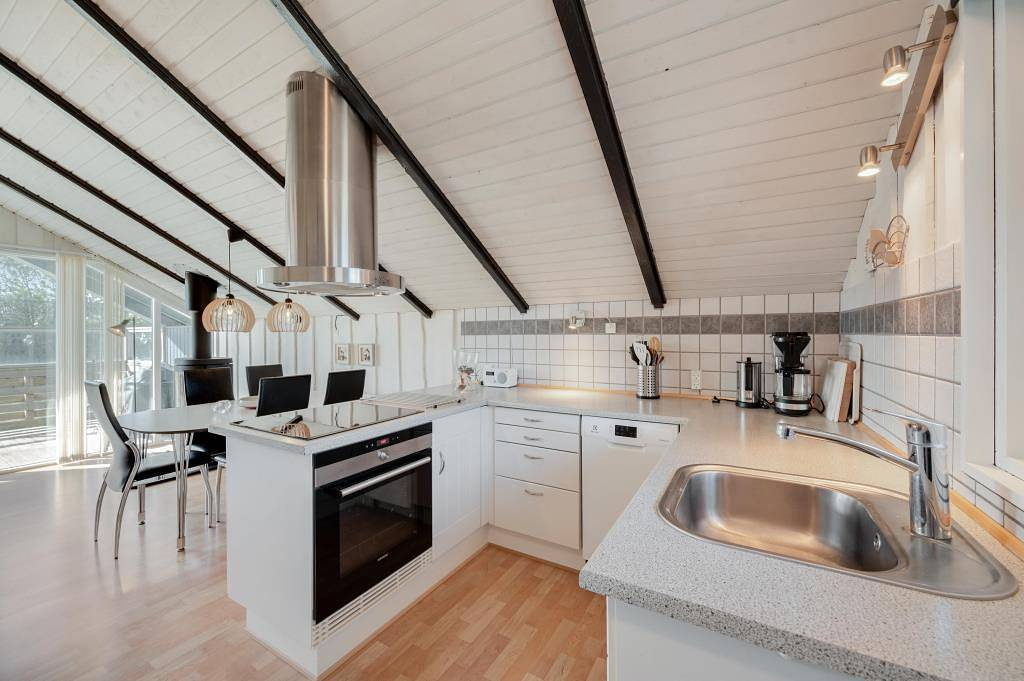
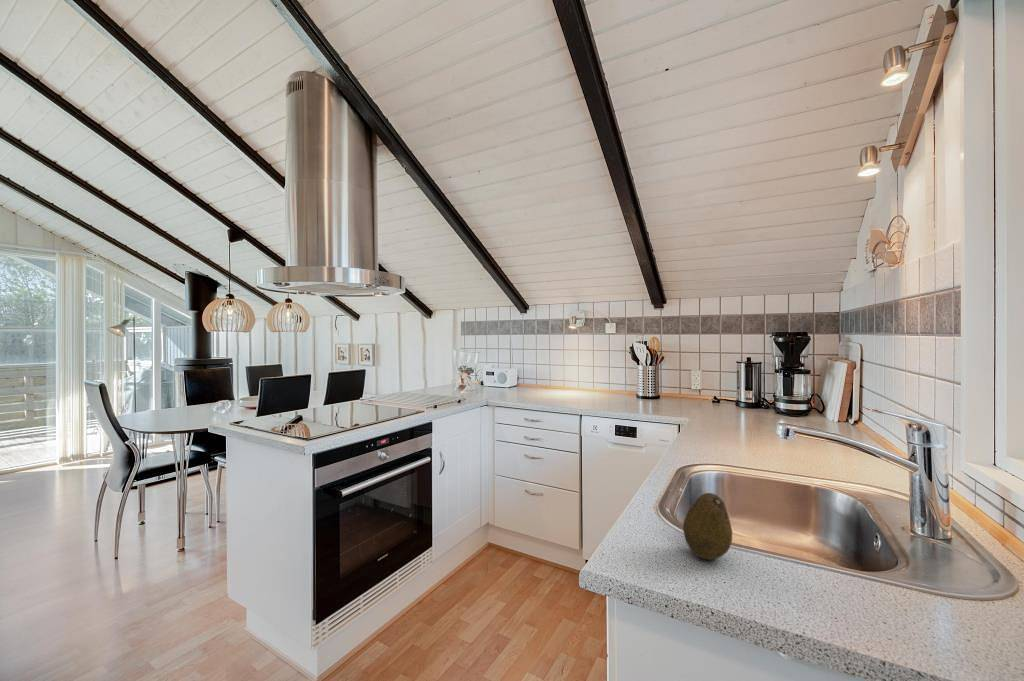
+ fruit (707, 524)
